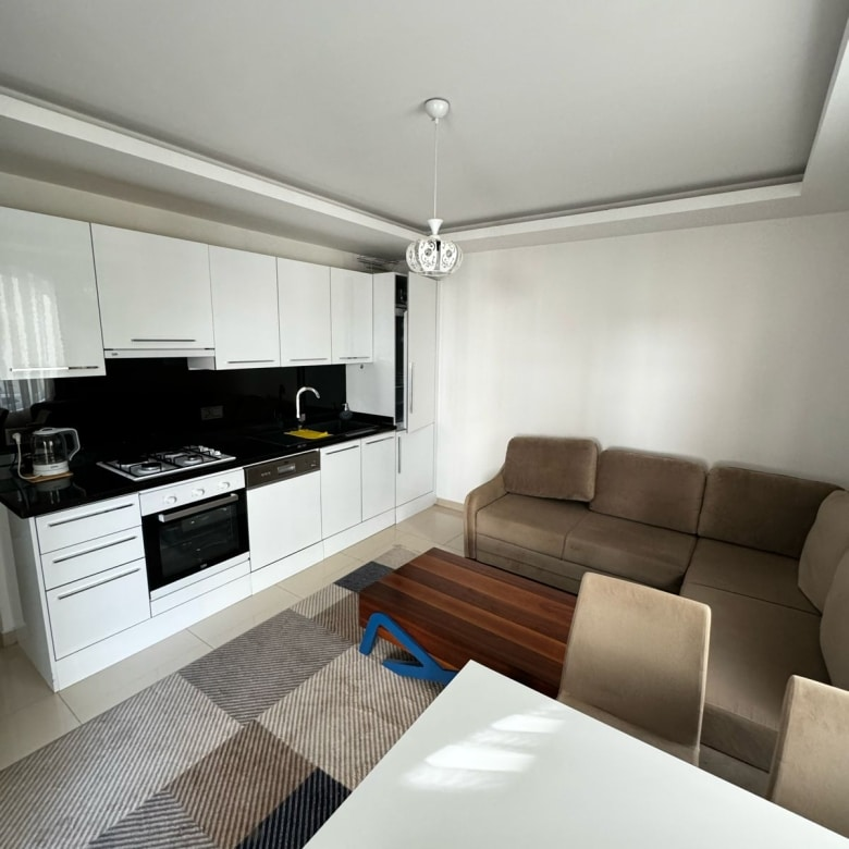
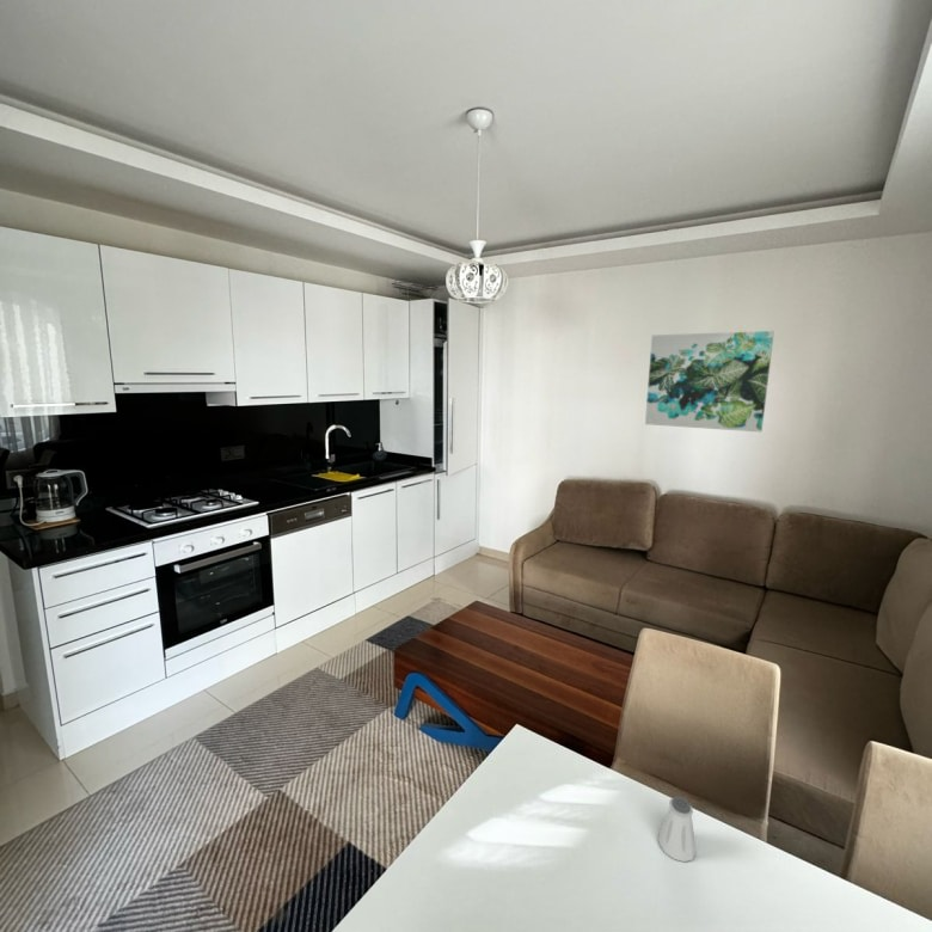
+ saltshaker (679, 823)
+ wall art (704, 381)
